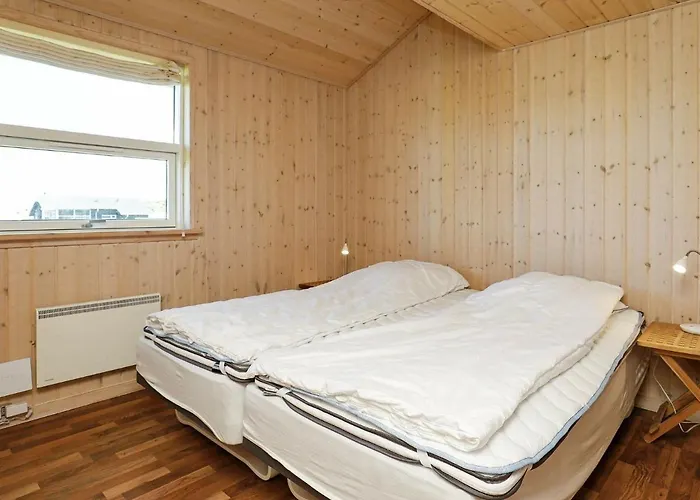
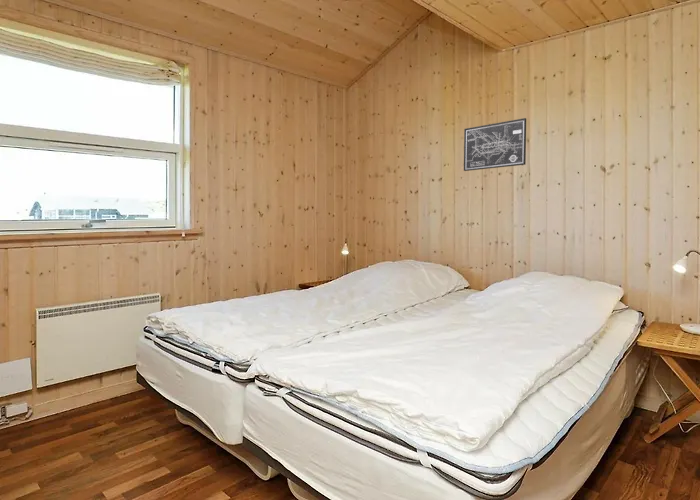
+ wall art (493, 145)
